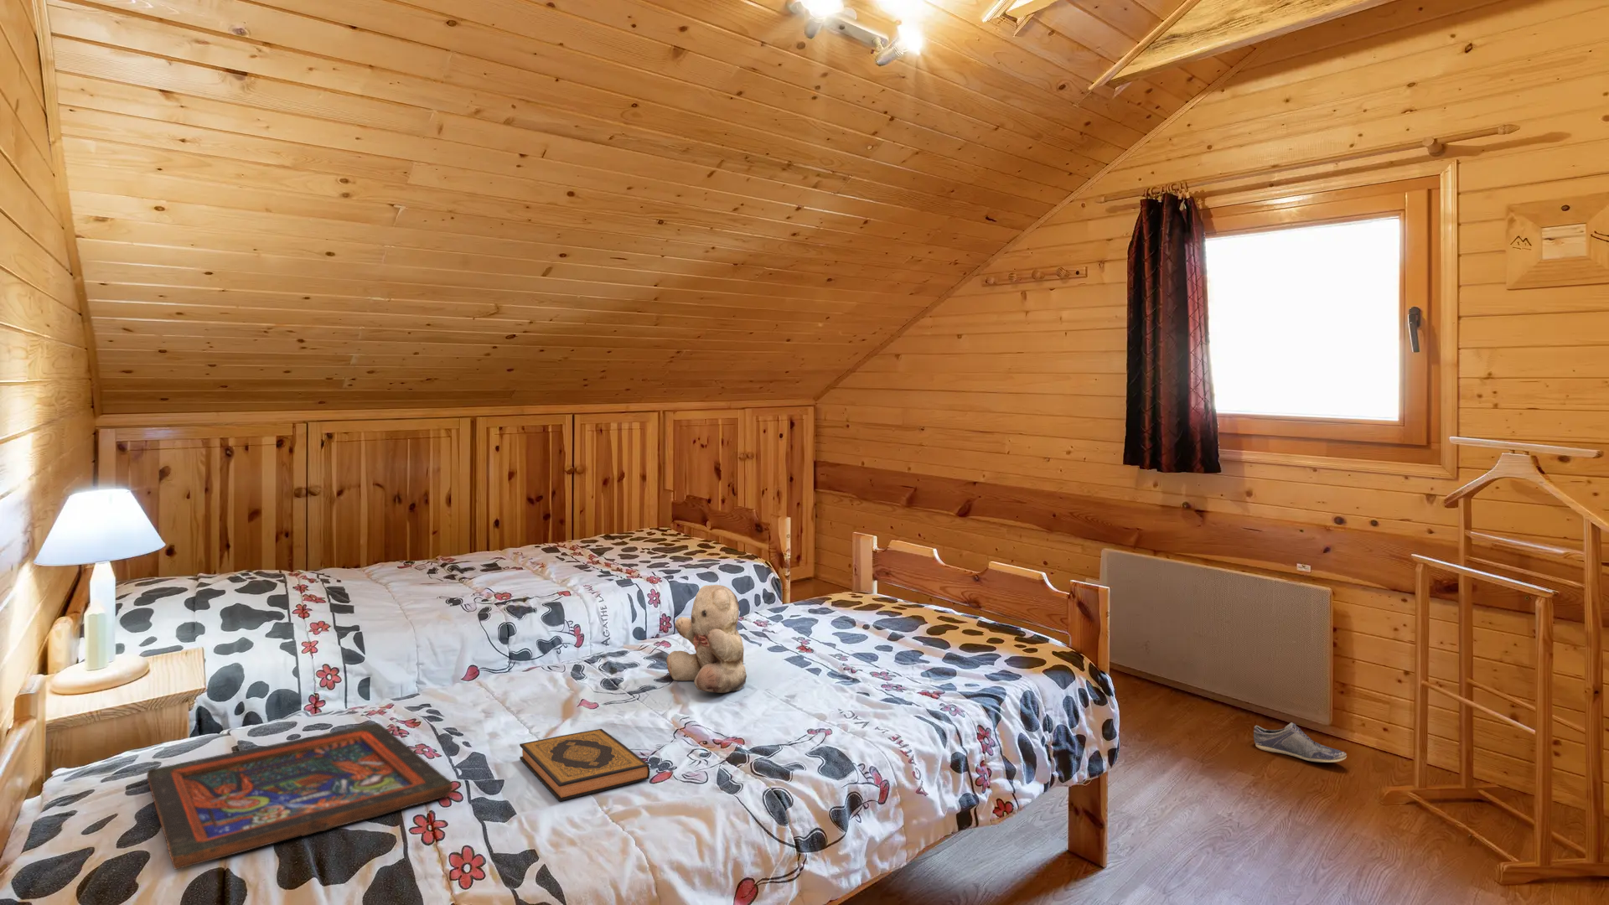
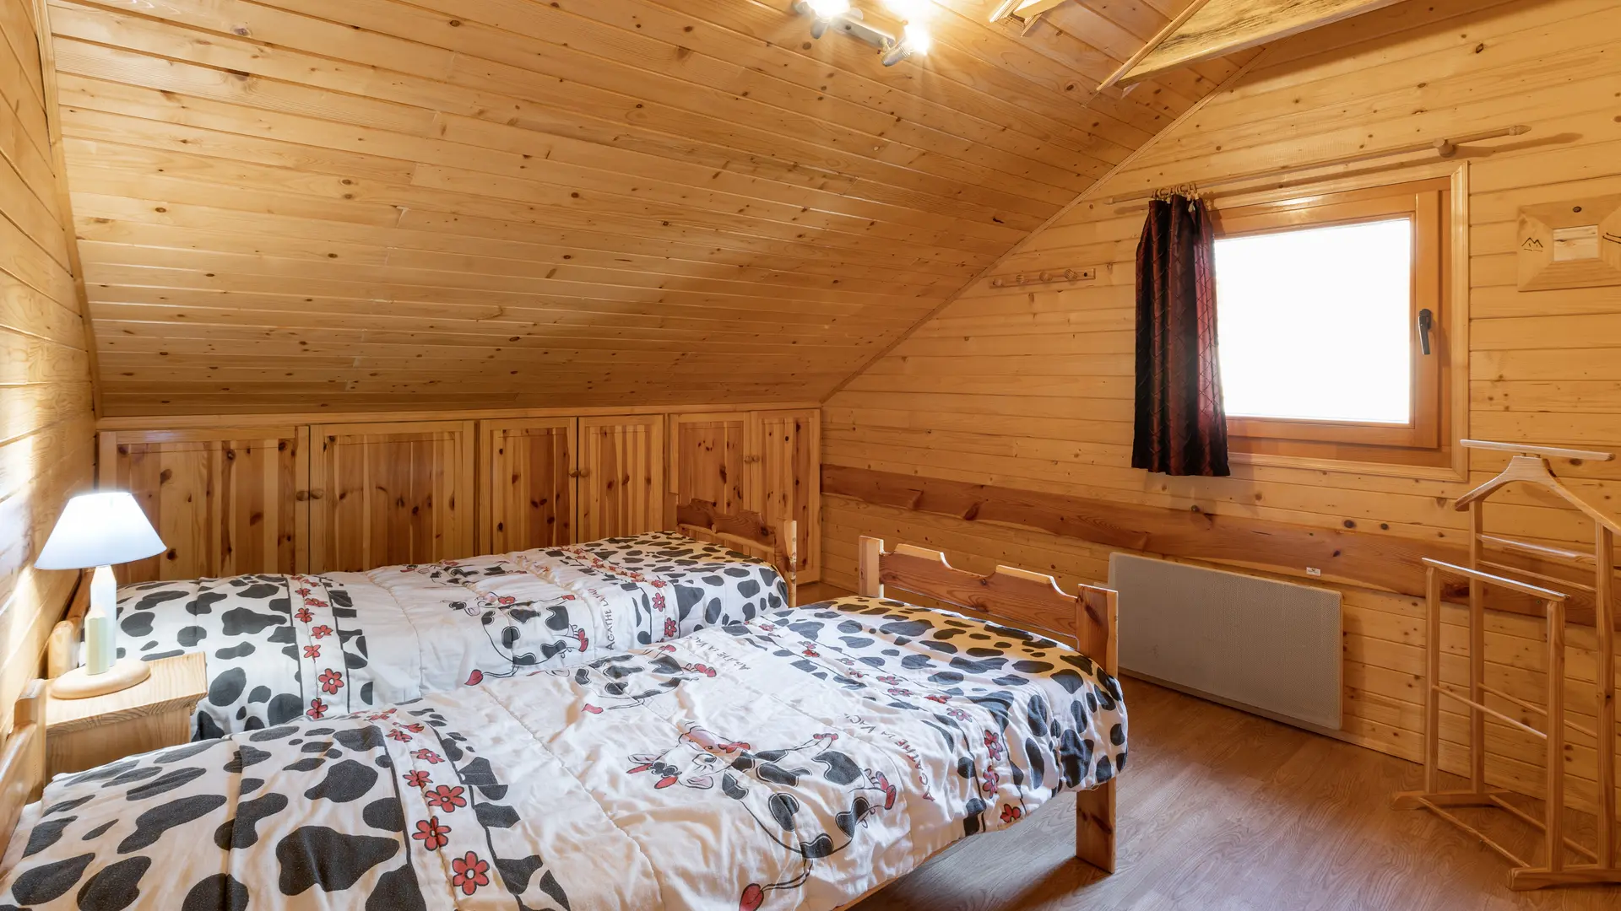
- hardback book (582, 761)
- religious icon (295, 782)
- teddy bear (700, 635)
- shoe (1298, 739)
